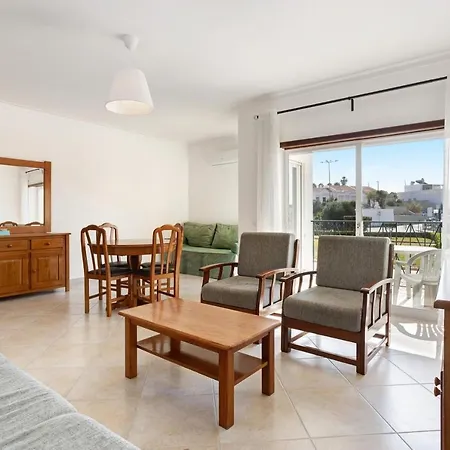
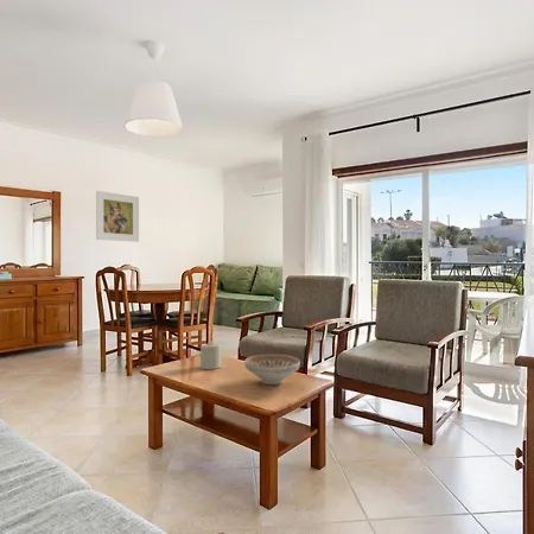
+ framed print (117, 217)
+ candle (210, 354)
+ decorative bowl (272, 370)
